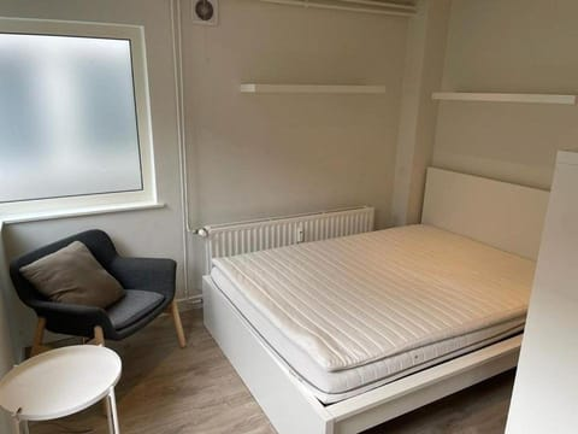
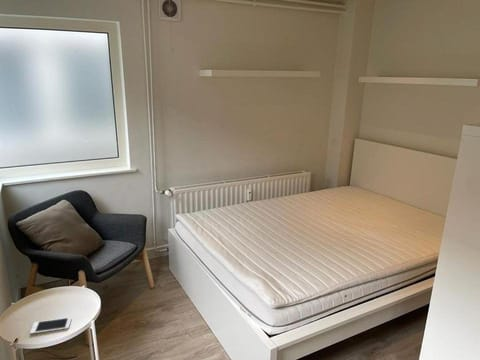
+ cell phone (51, 325)
